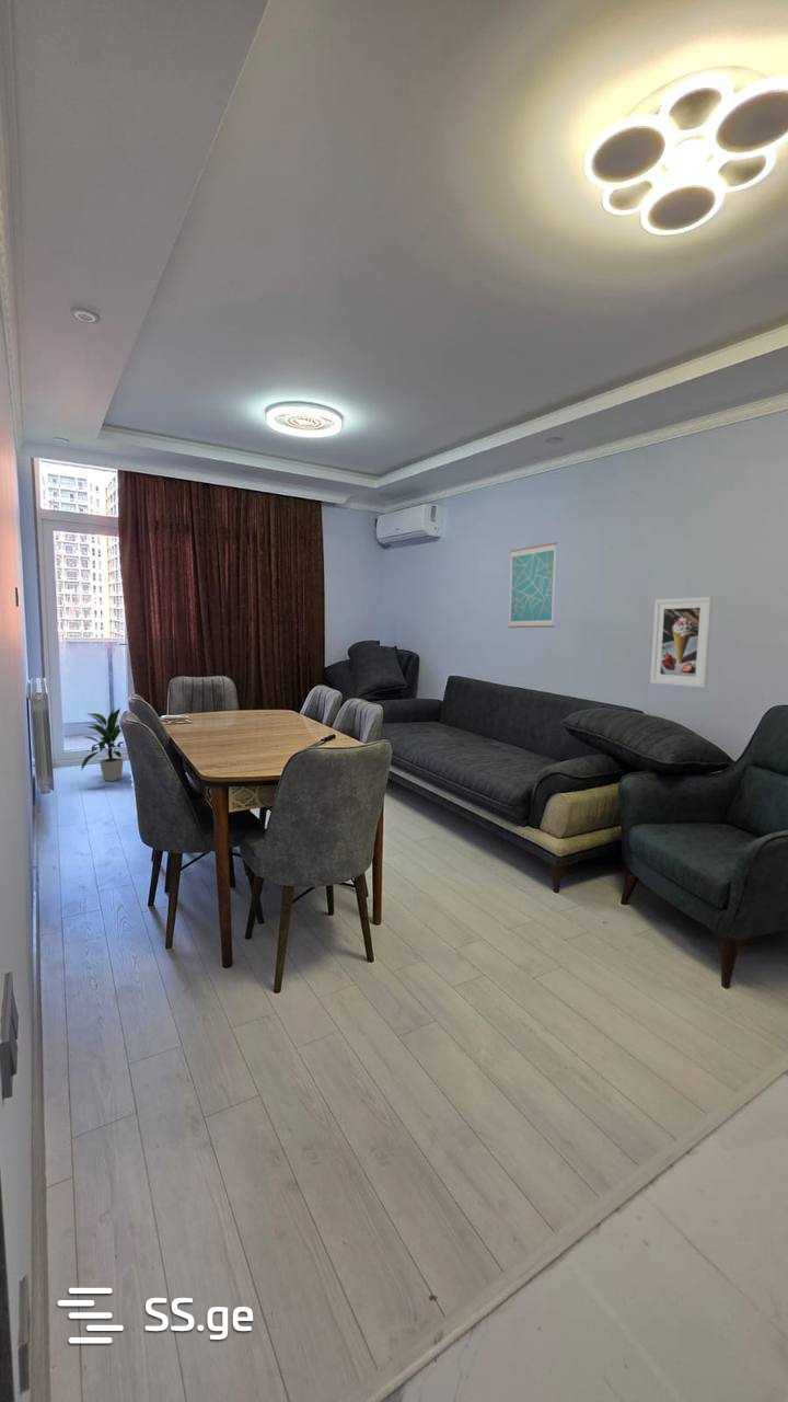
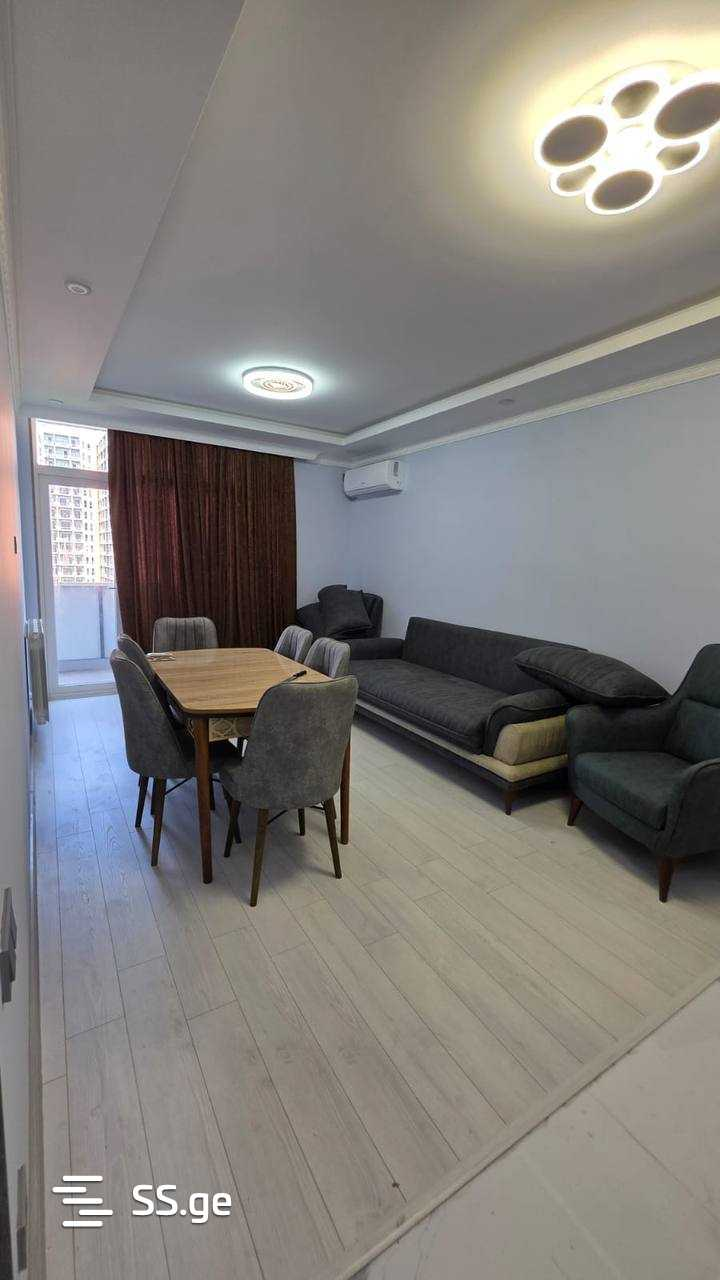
- indoor plant (107, 743)
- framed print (680, 642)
- wall art (531, 587)
